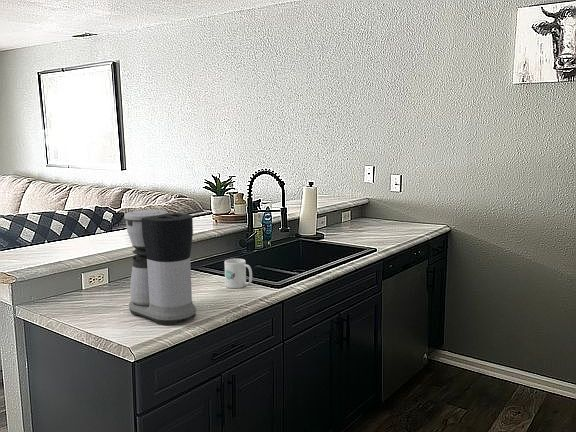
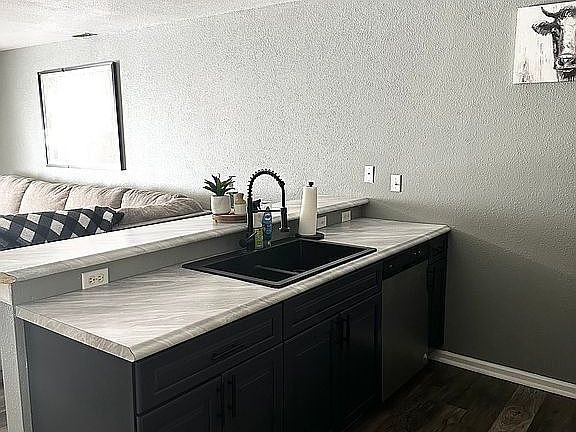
- mug (239, 273)
- coffee maker (164, 262)
